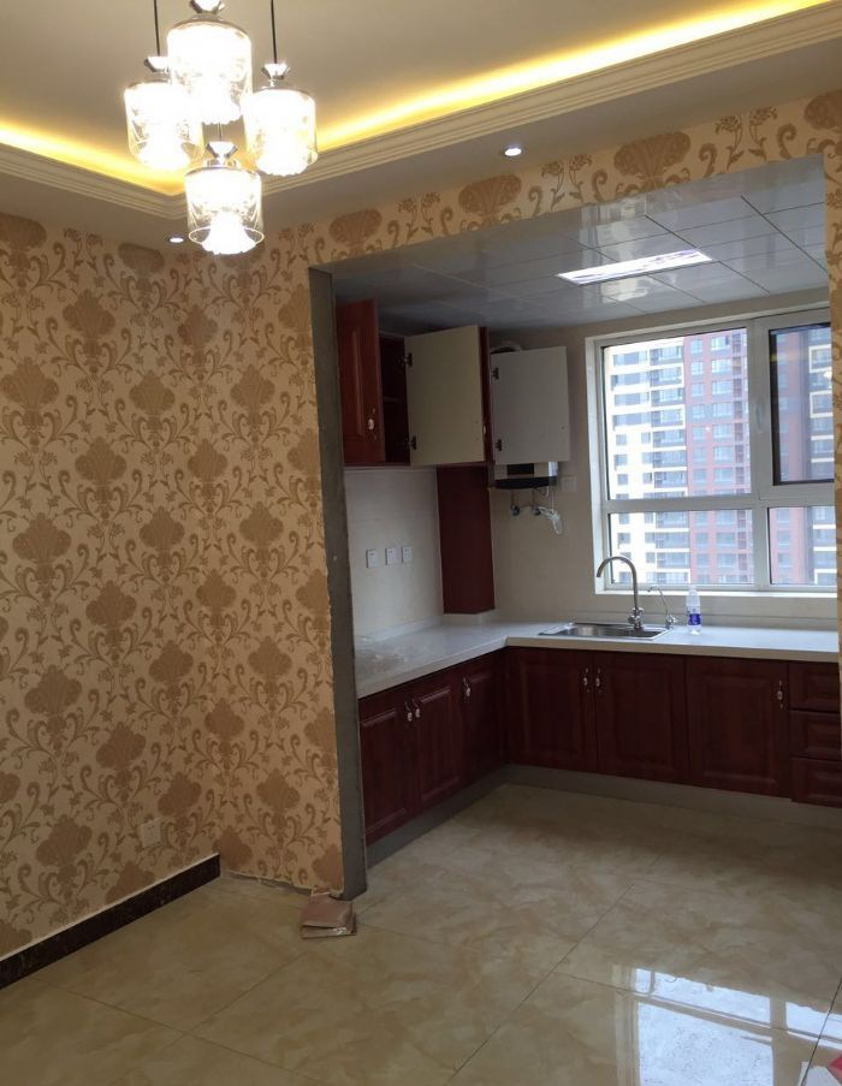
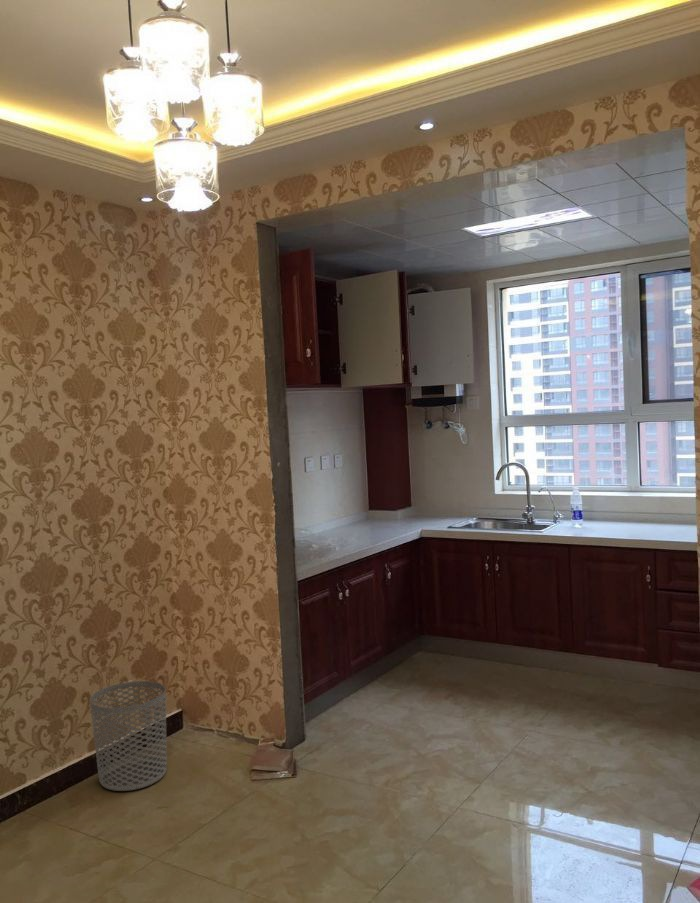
+ waste bin (130, 735)
